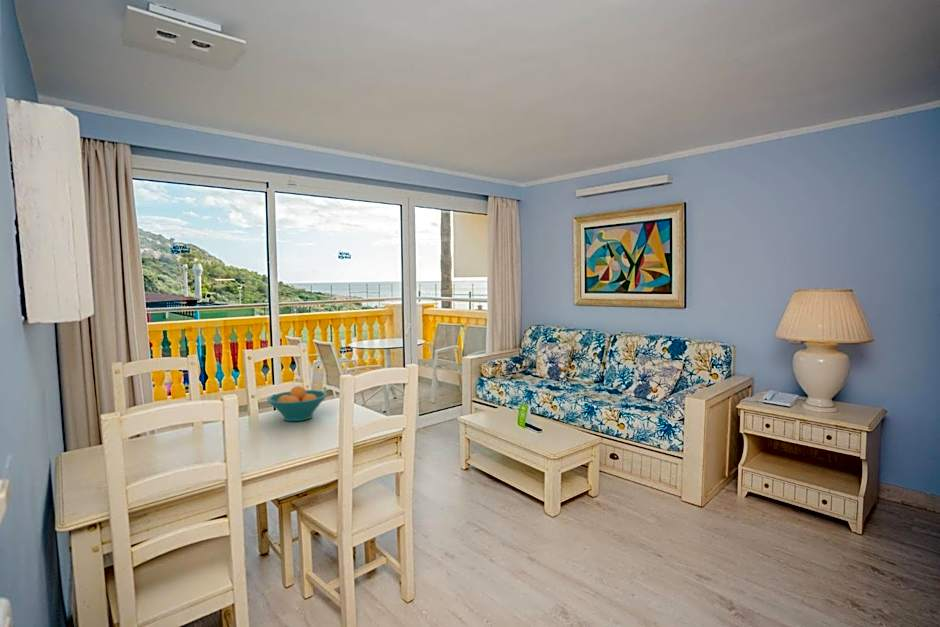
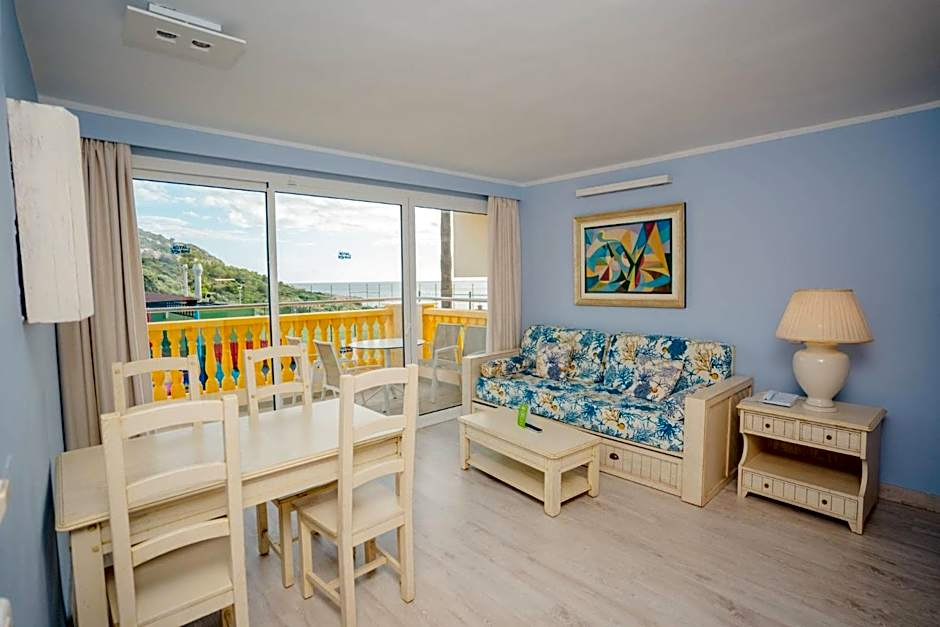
- fruit bowl (297, 402)
